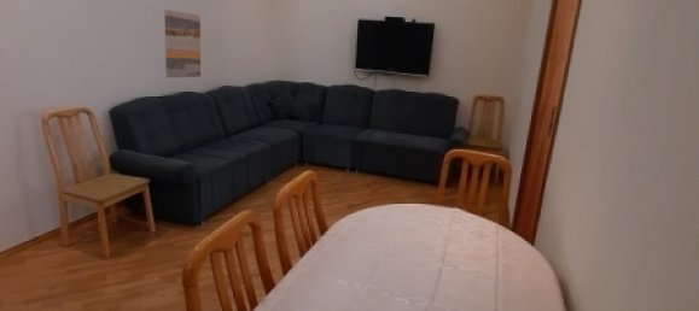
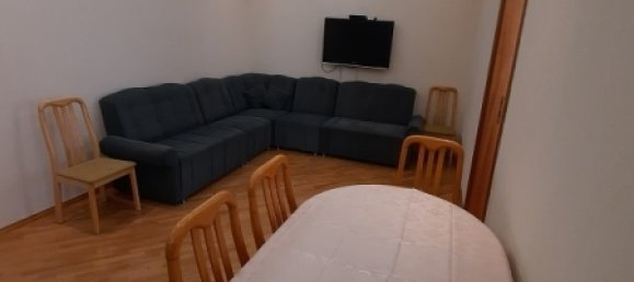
- wall art (184, 45)
